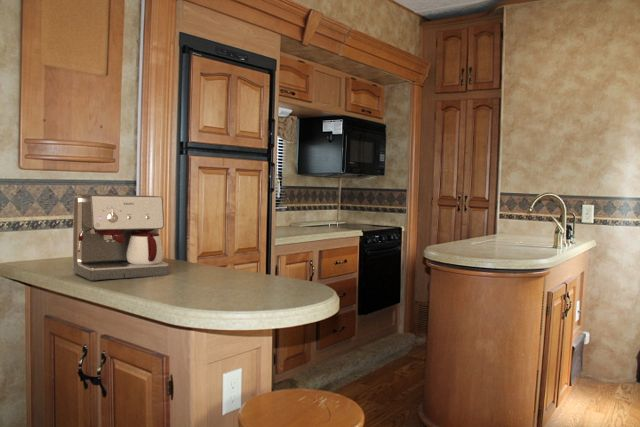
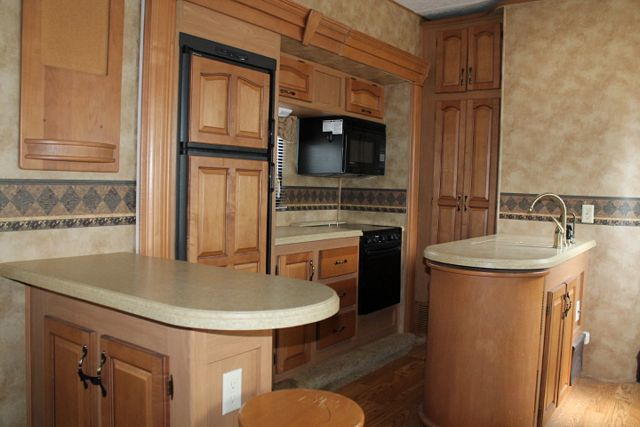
- coffee maker (122, 234)
